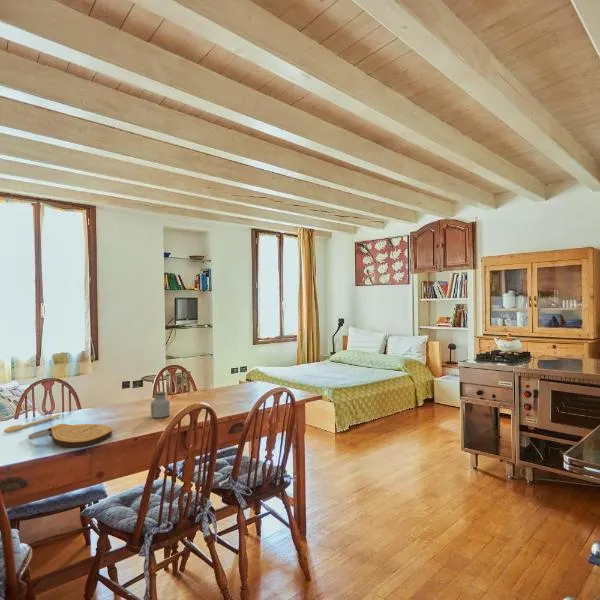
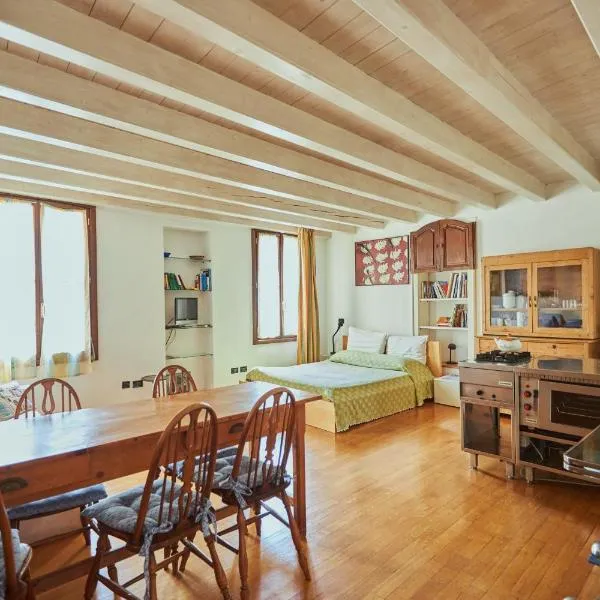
- jar (160, 404)
- spoon (34, 422)
- key chain (67, 432)
